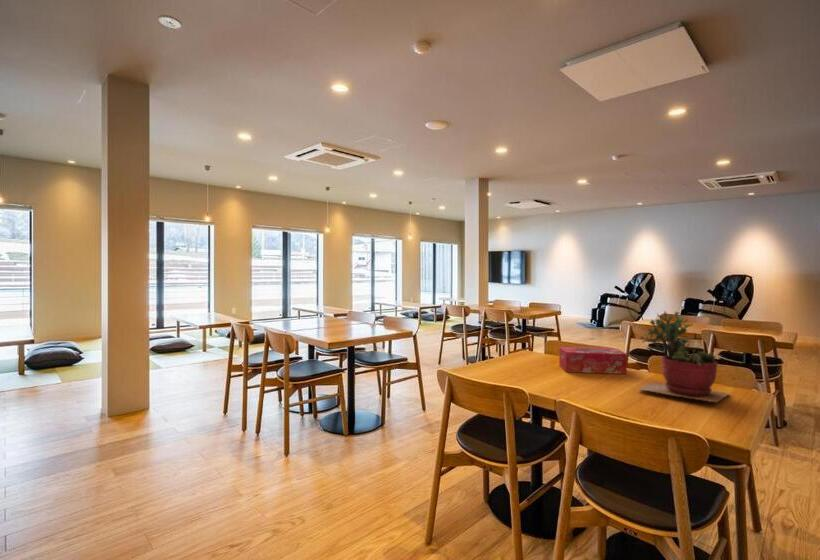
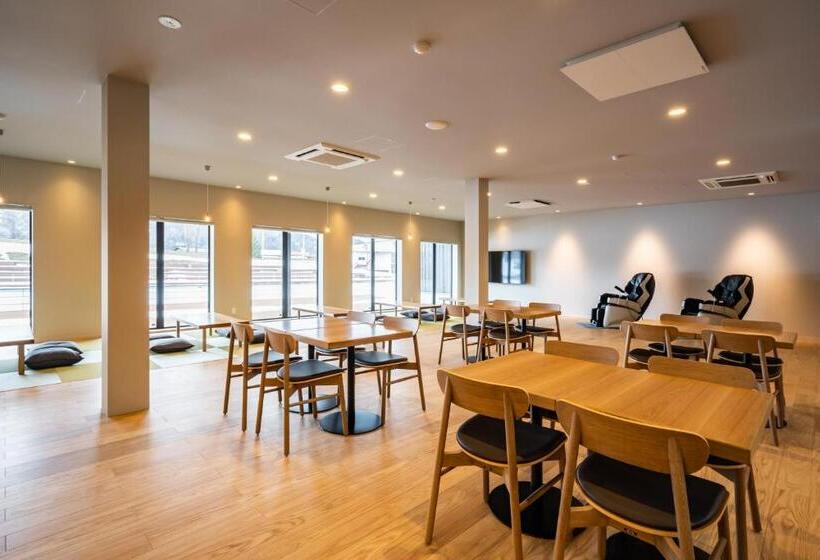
- tissue box (591, 359)
- succulent plant (683, 352)
